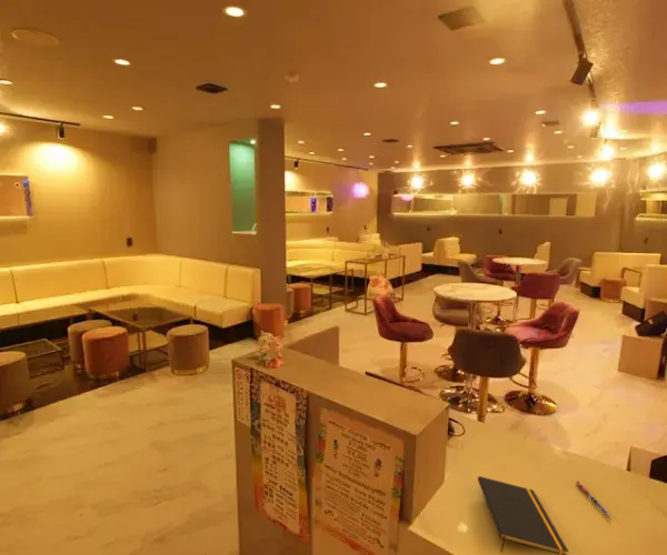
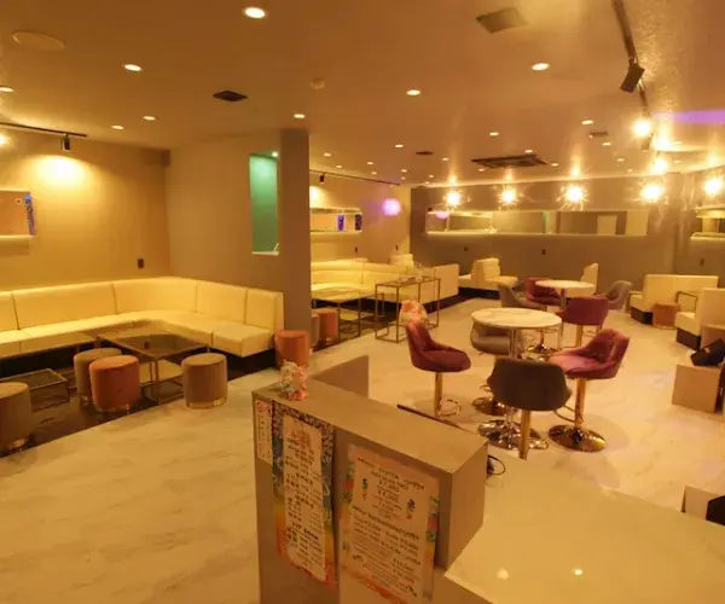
- notepad (518, 512)
- pen (591, 497)
